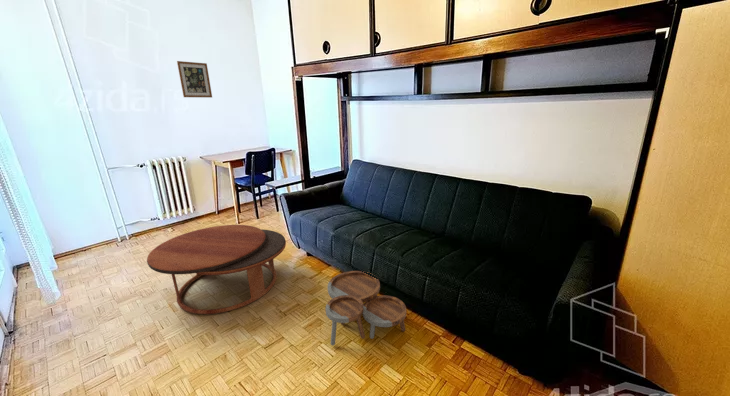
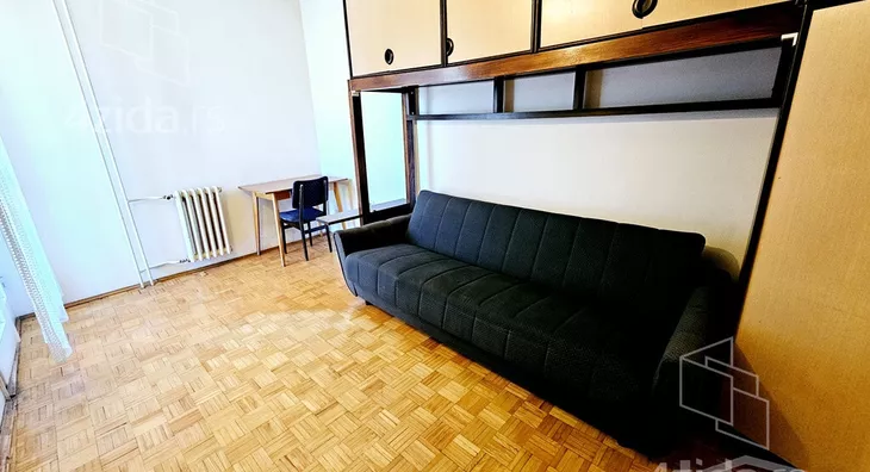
- nesting tables (358, 306)
- coffee table (224, 264)
- wall art (195, 80)
